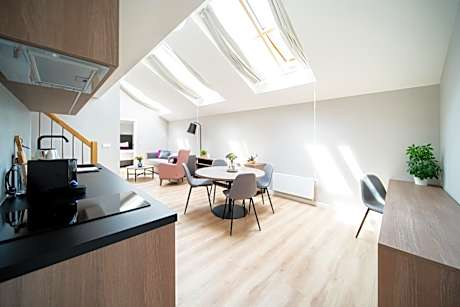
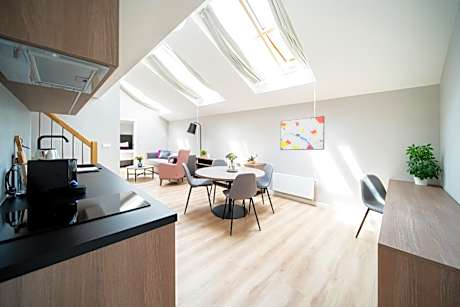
+ wall art (300, 134)
